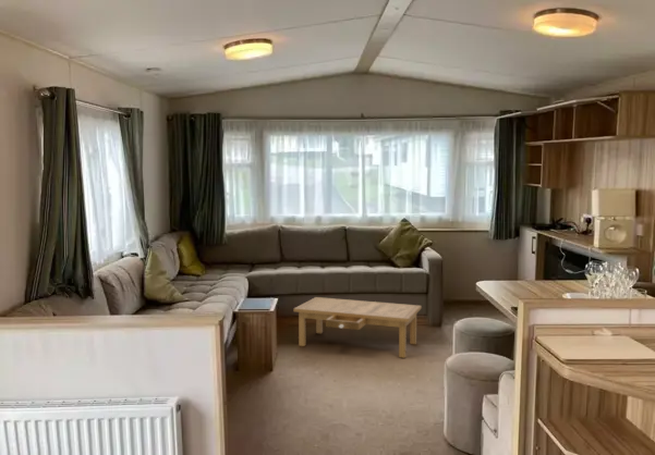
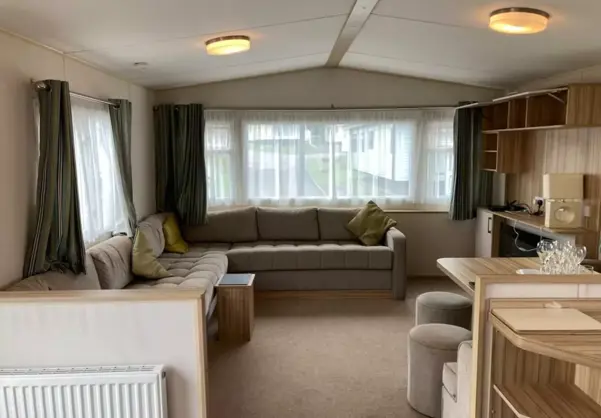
- coffee table (354, 328)
